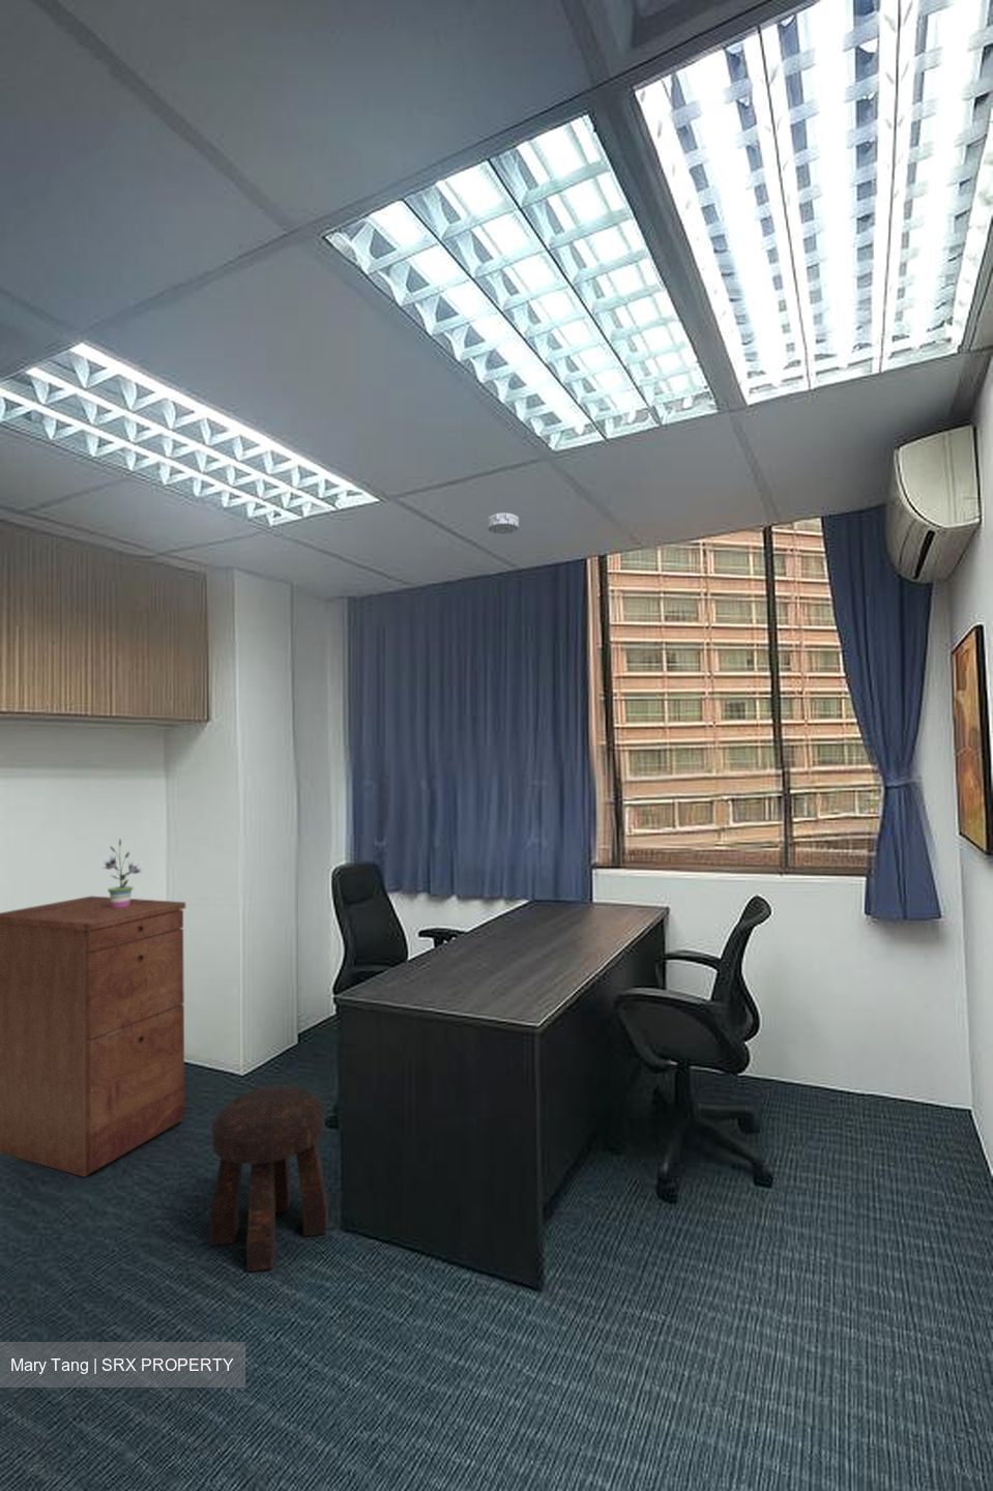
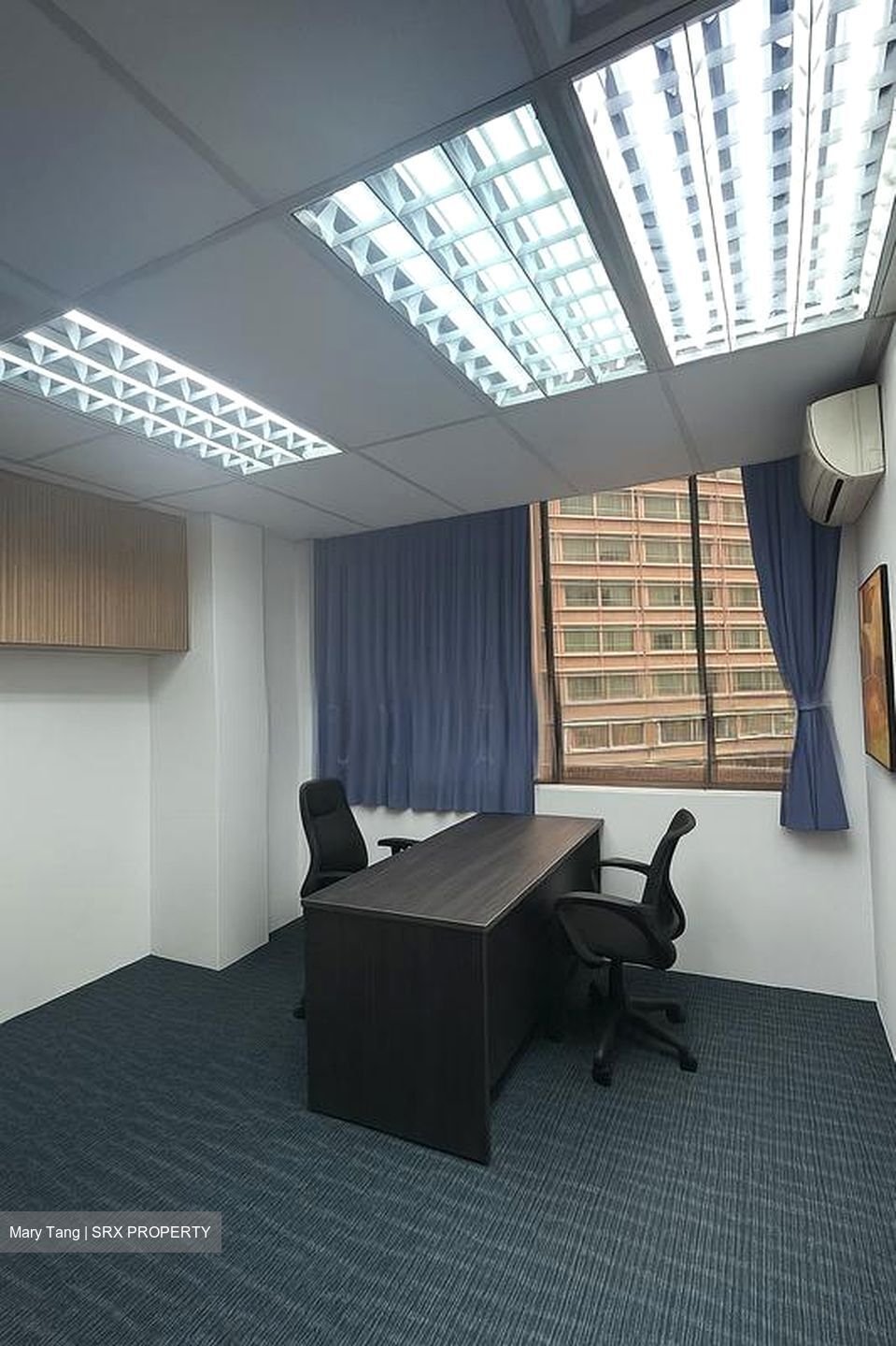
- stool (269, 1165)
- filing cabinet (90, 1021)
- potted plant (121, 873)
- smoke detector (502, 523)
